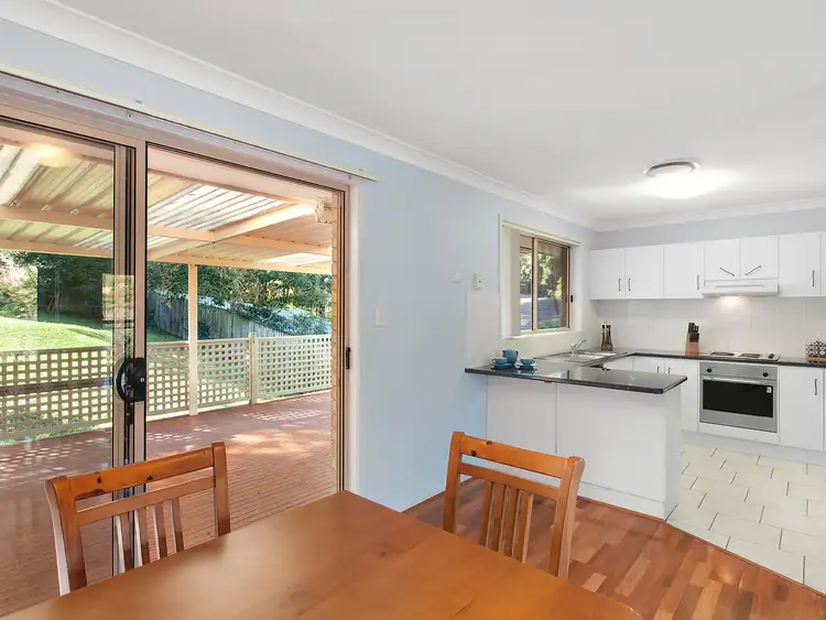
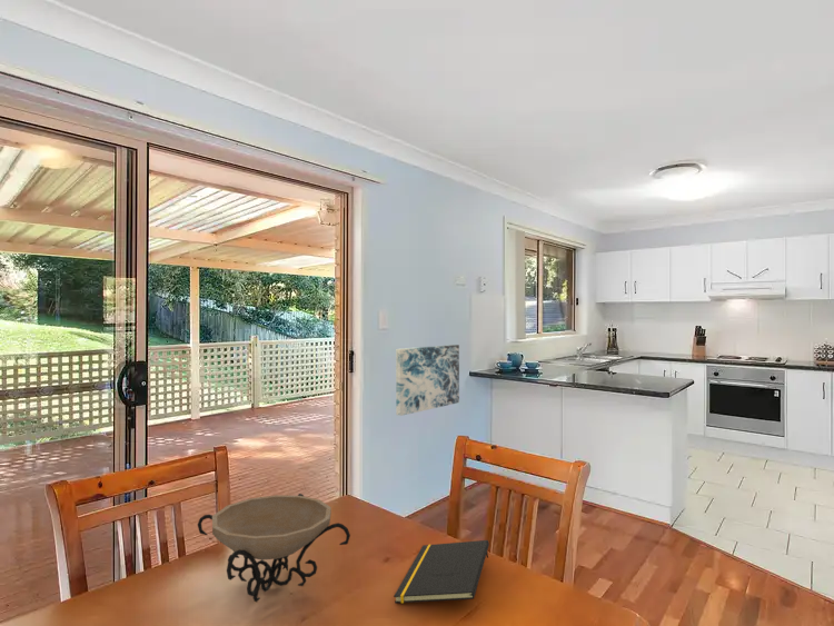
+ decorative bowl (271, 549)
+ wall art (429, 377)
+ notepad (445, 568)
